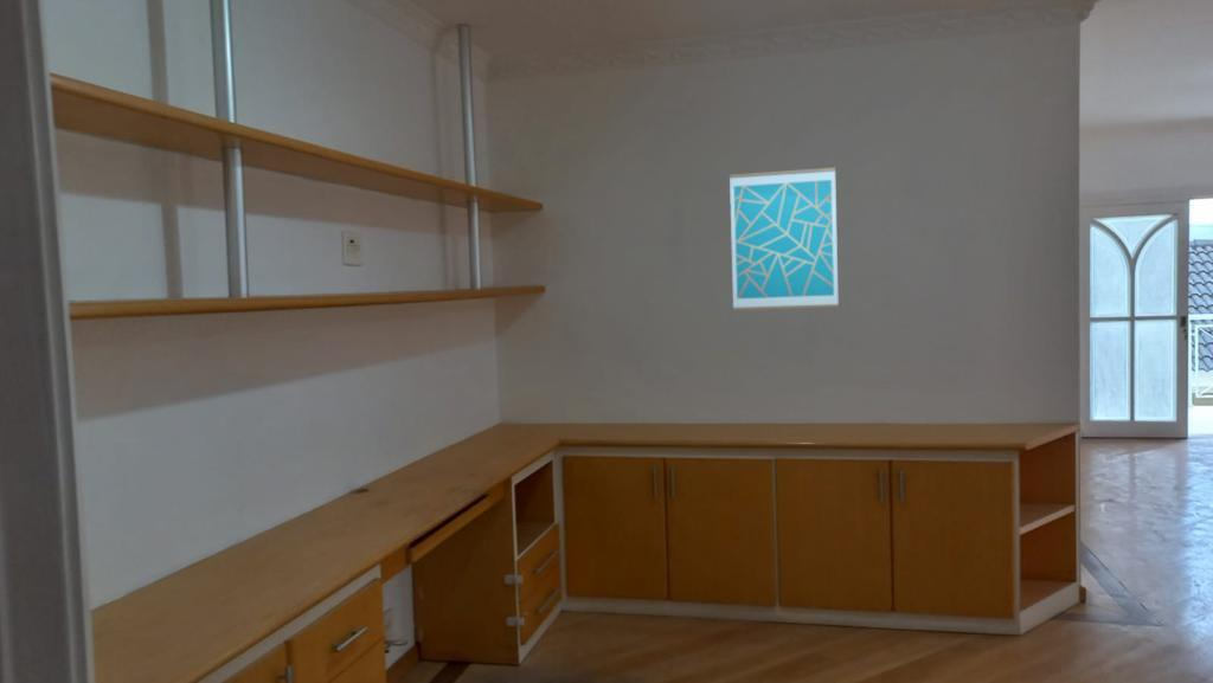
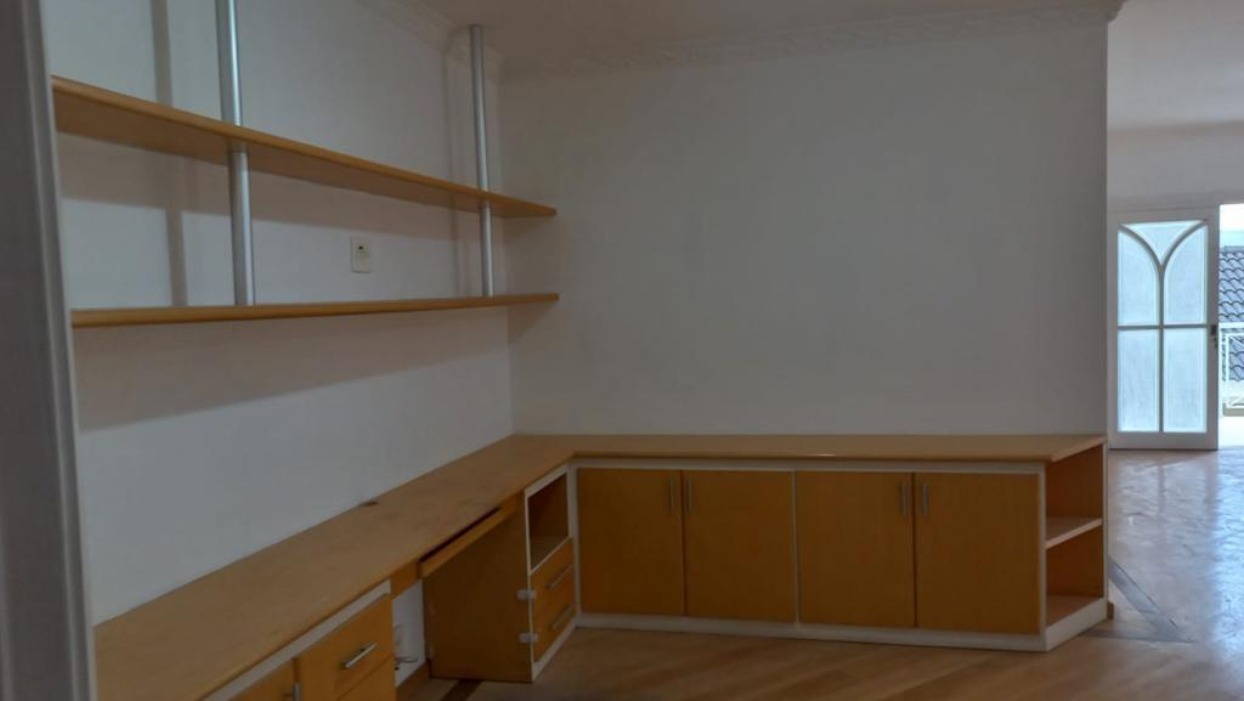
- wall art (783, 239)
